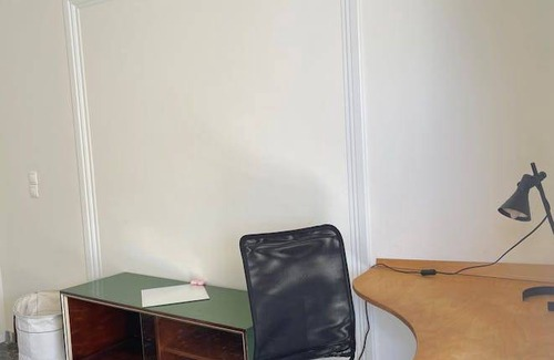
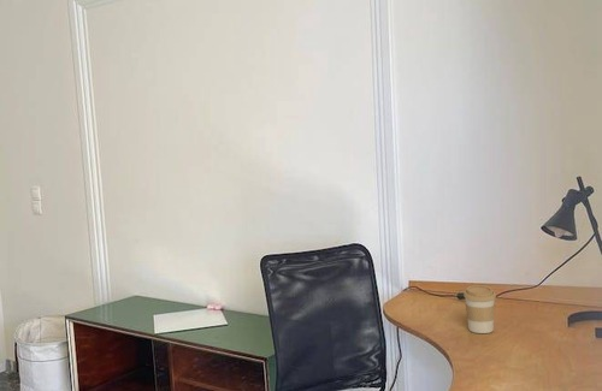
+ coffee cup (479, 308)
